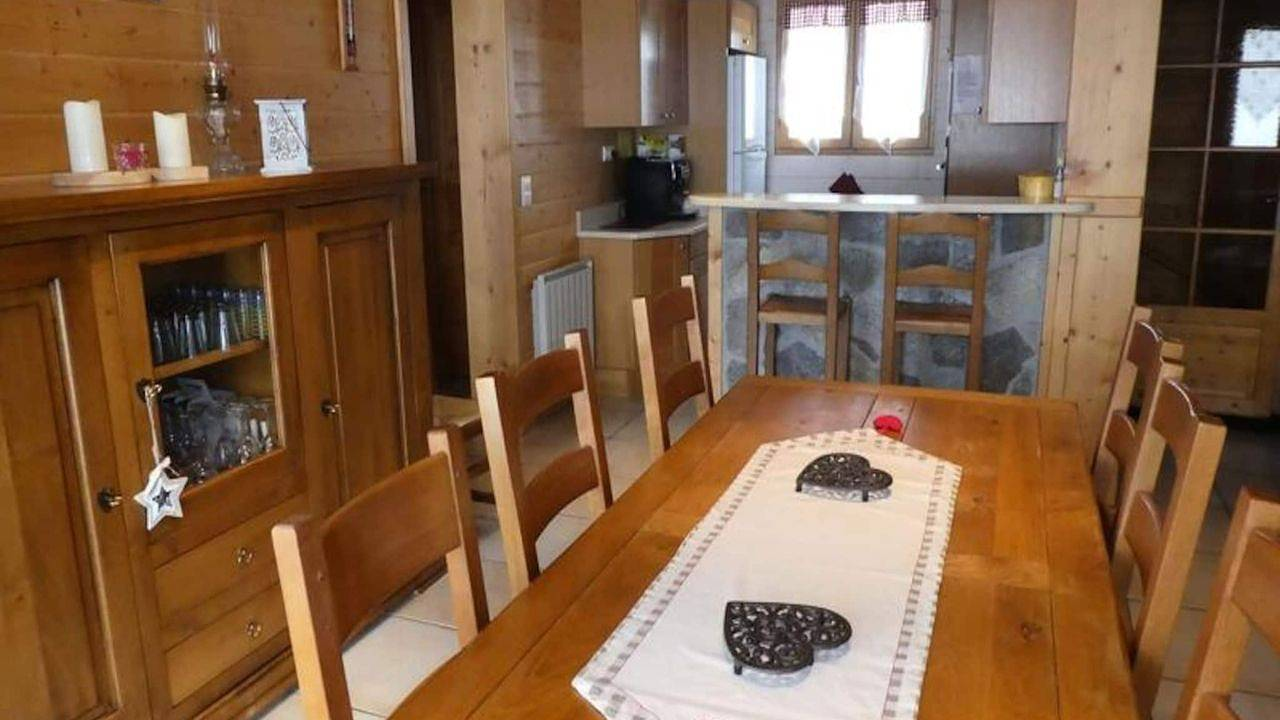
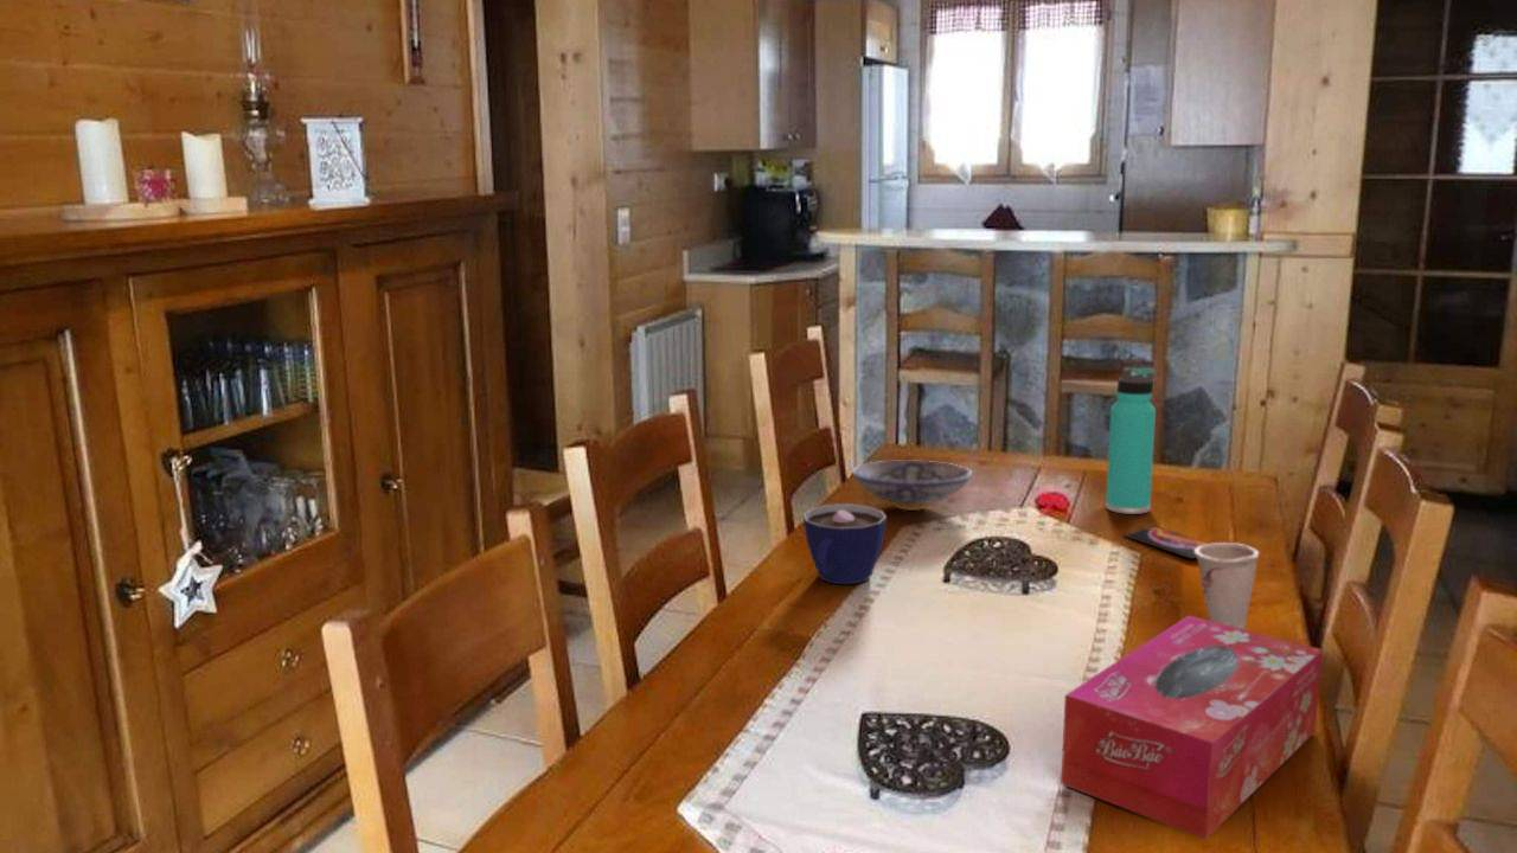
+ bowl (910, 487)
+ smartphone (1171, 541)
+ thermos bottle (1131, 438)
+ tissue box (1196, 714)
+ cup (1223, 590)
+ cup (839, 549)
